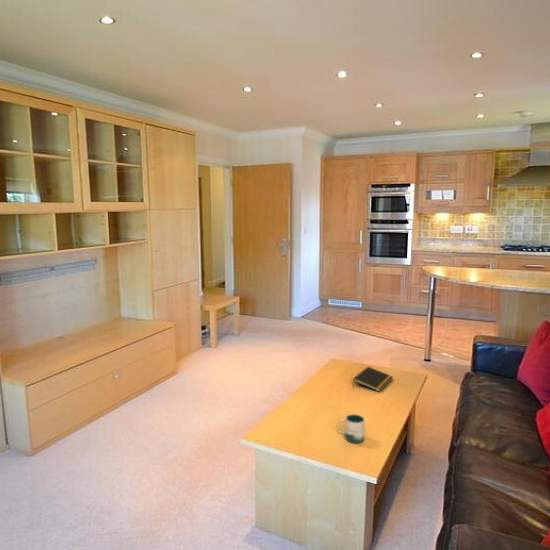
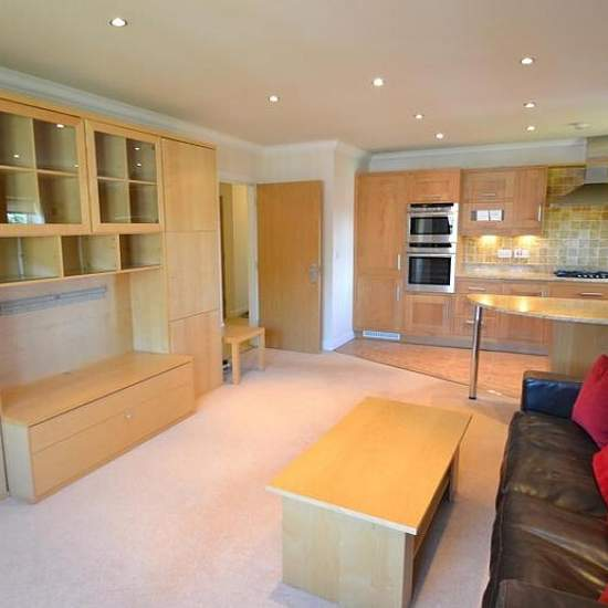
- notepad (373, 378)
- mug (350, 427)
